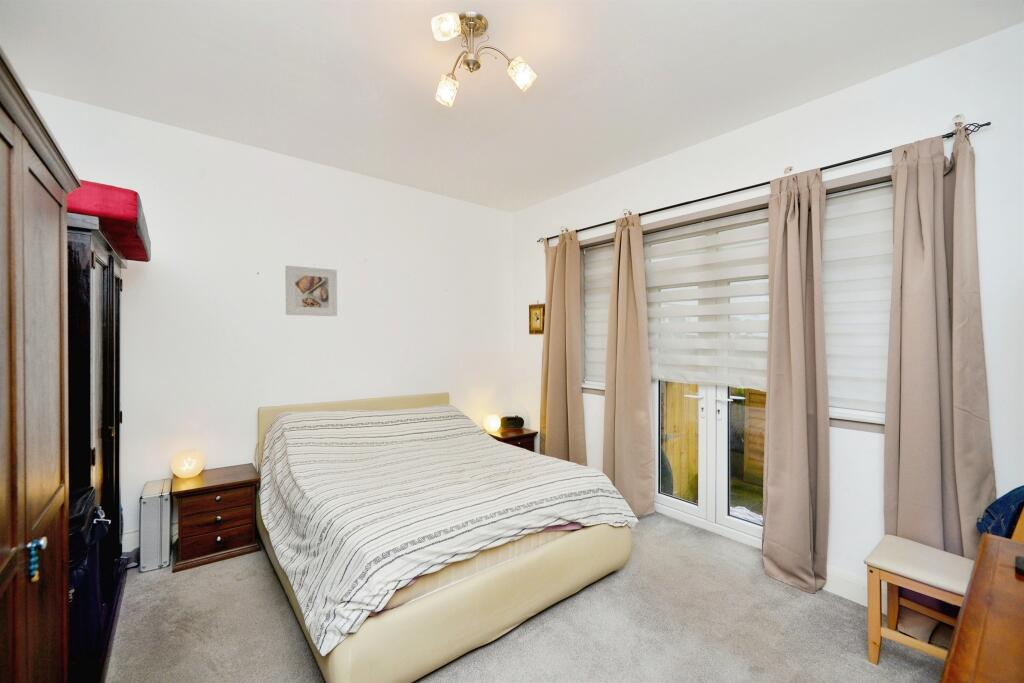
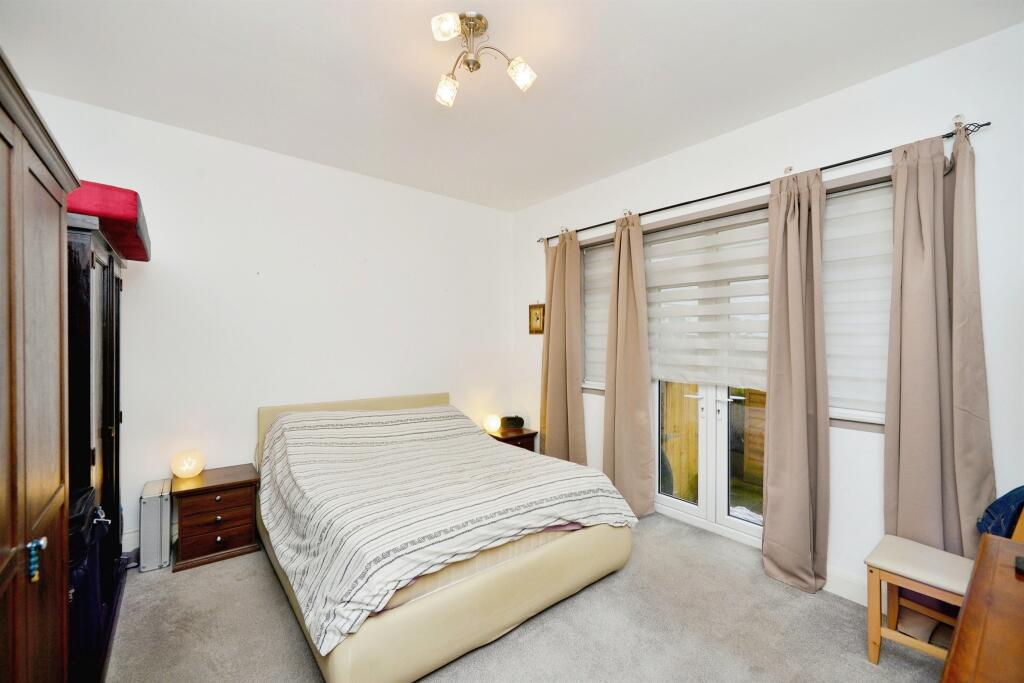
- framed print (312, 291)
